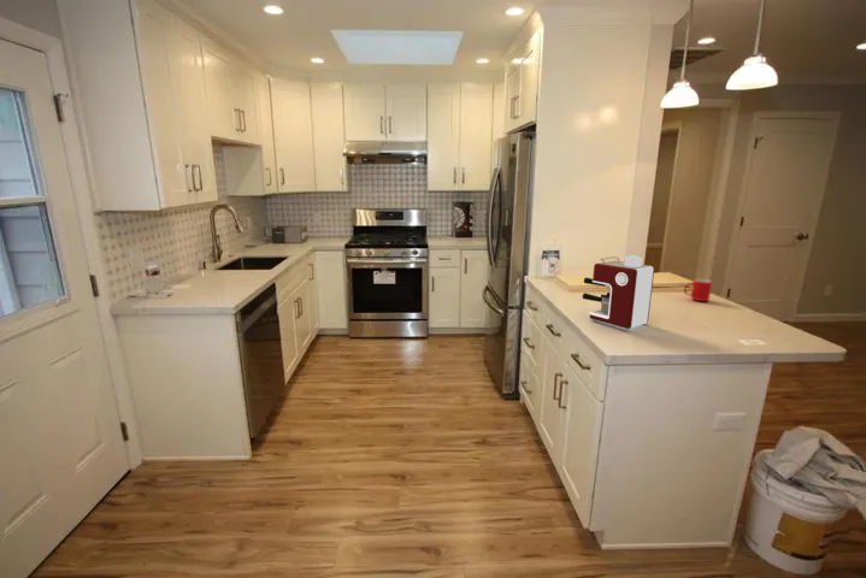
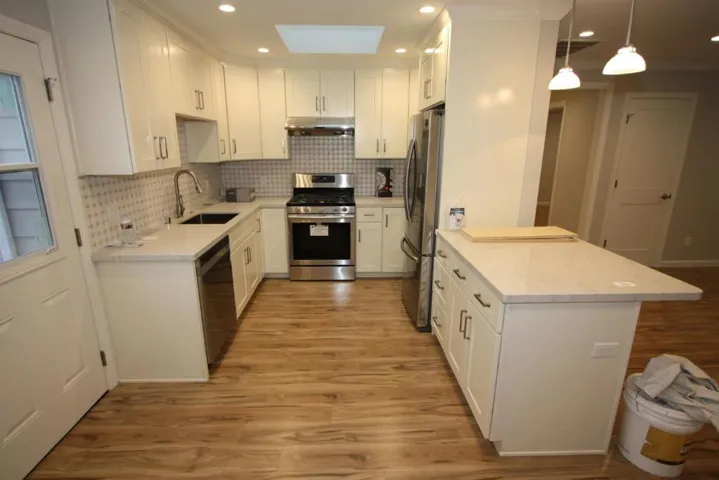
- coffee maker (612, 287)
- cup (696, 289)
